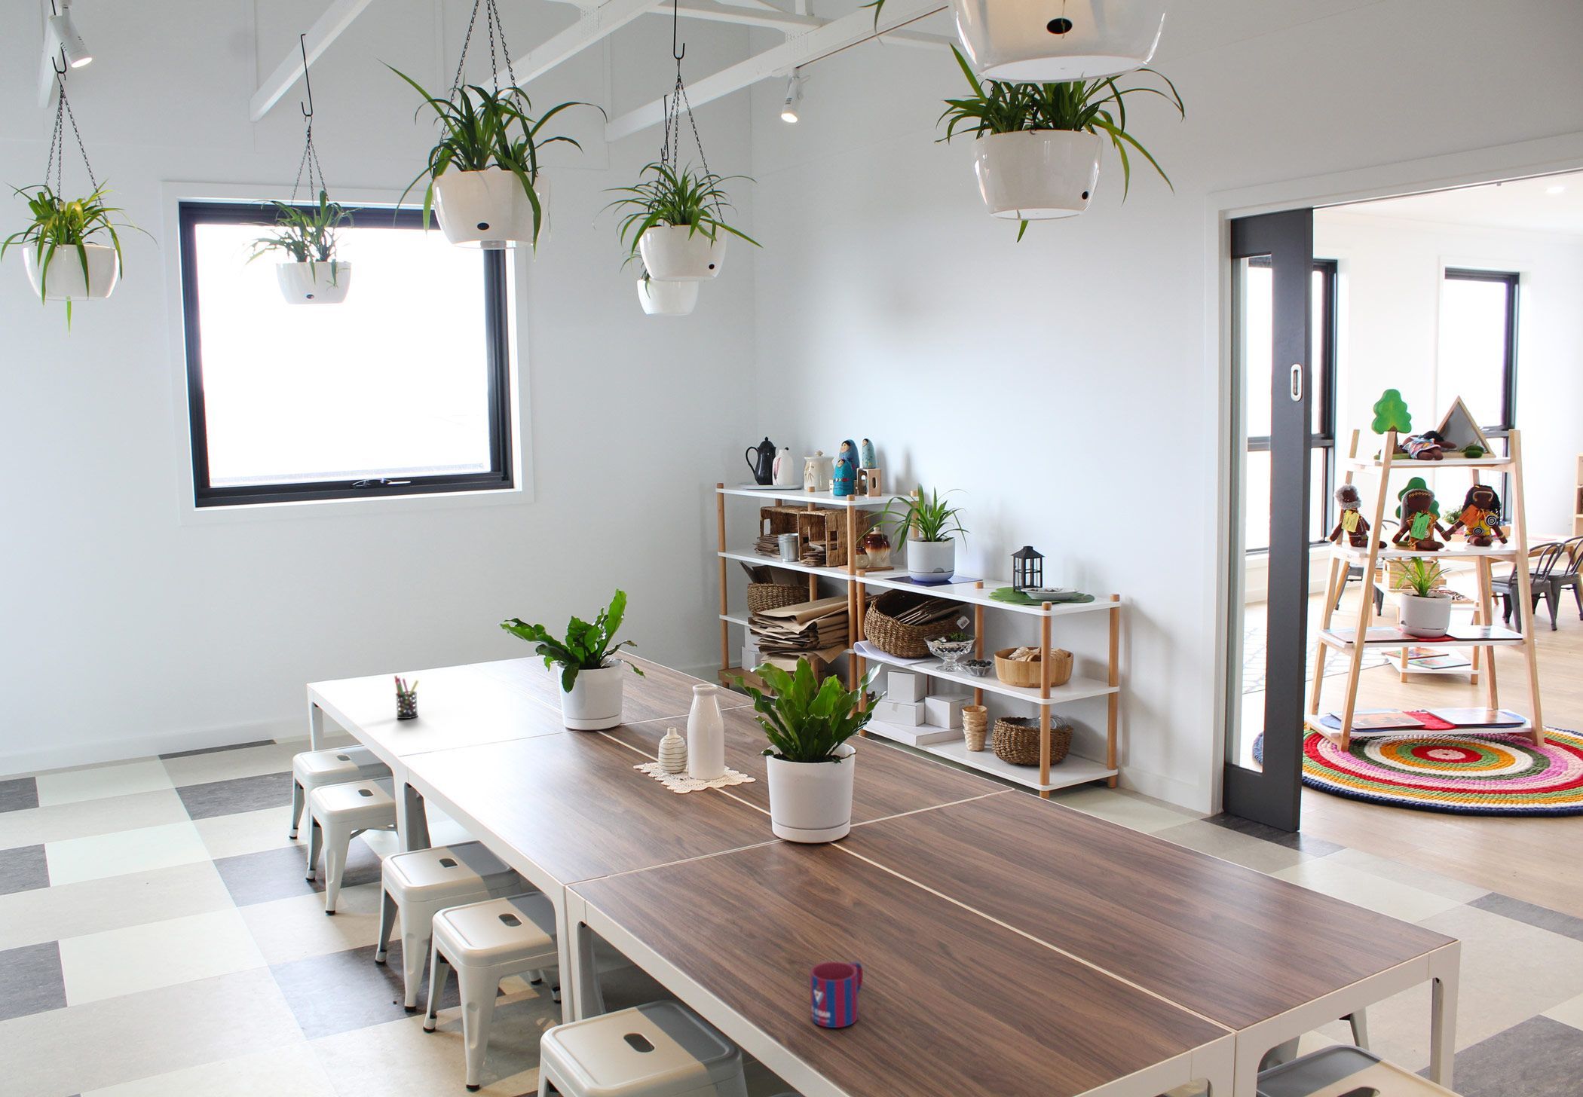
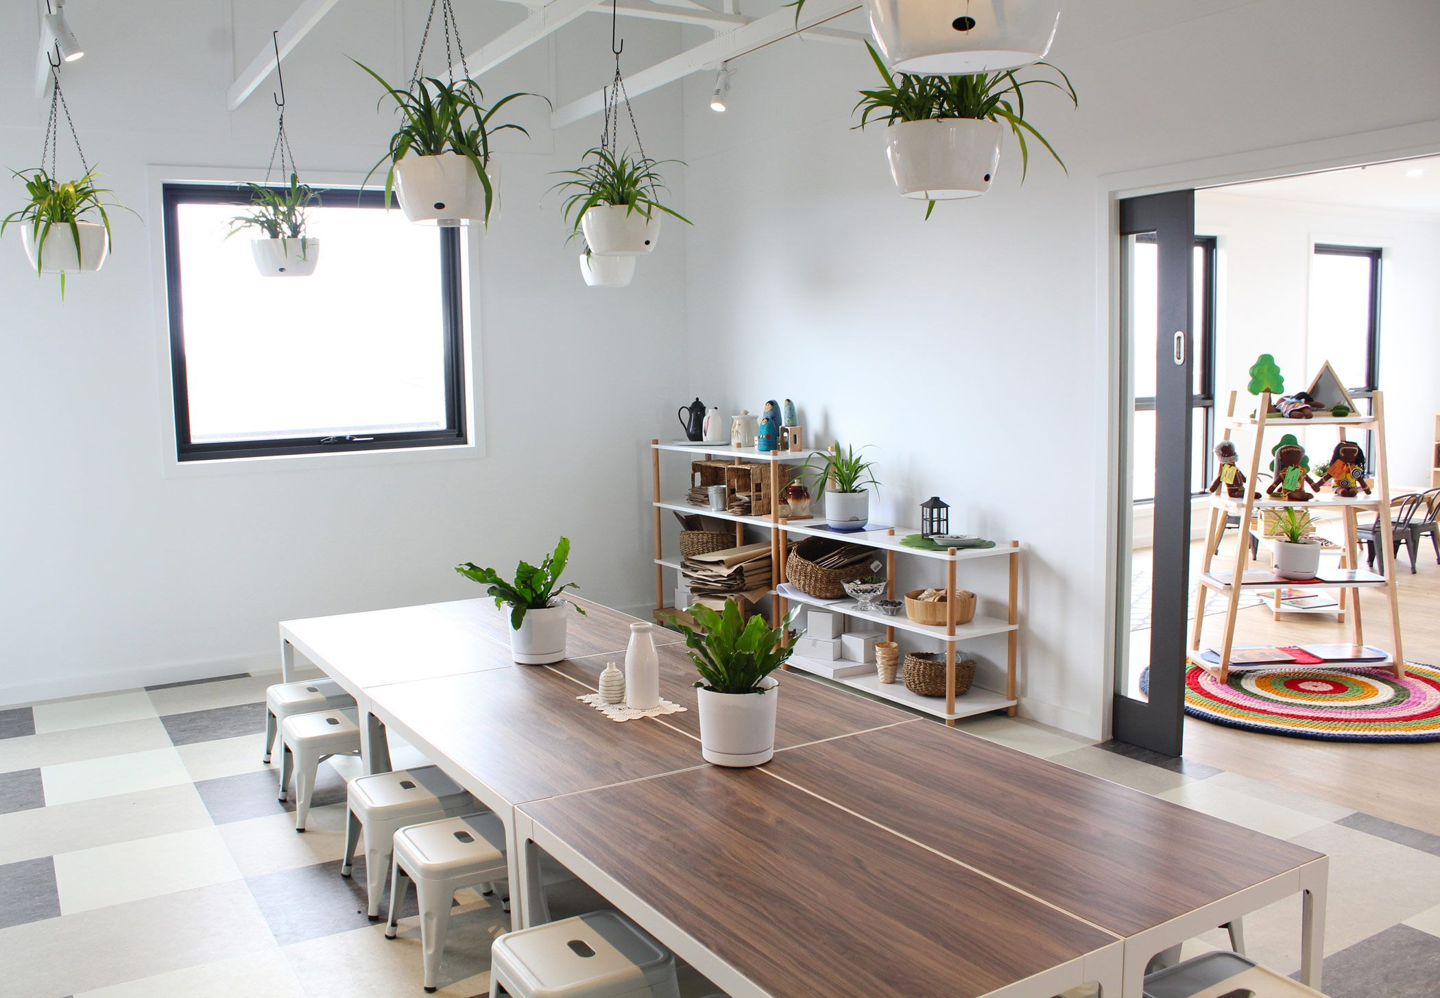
- mug (841, 990)
- pen holder (404, 696)
